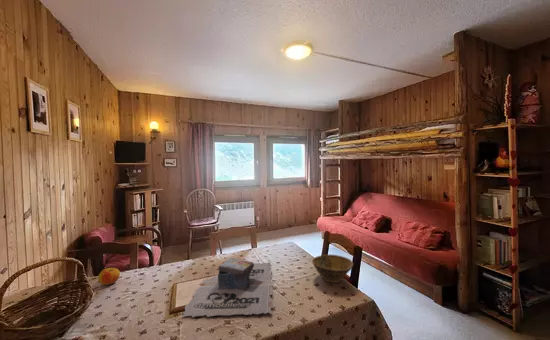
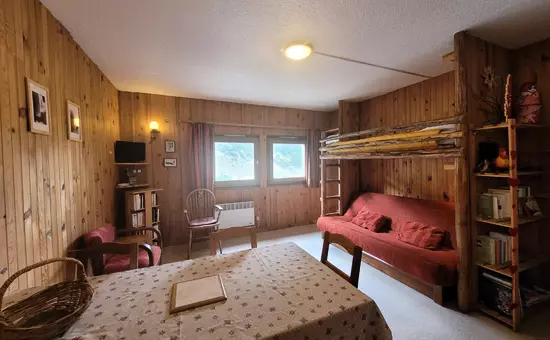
- apple (109, 276)
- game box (235, 274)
- bowl (332, 269)
